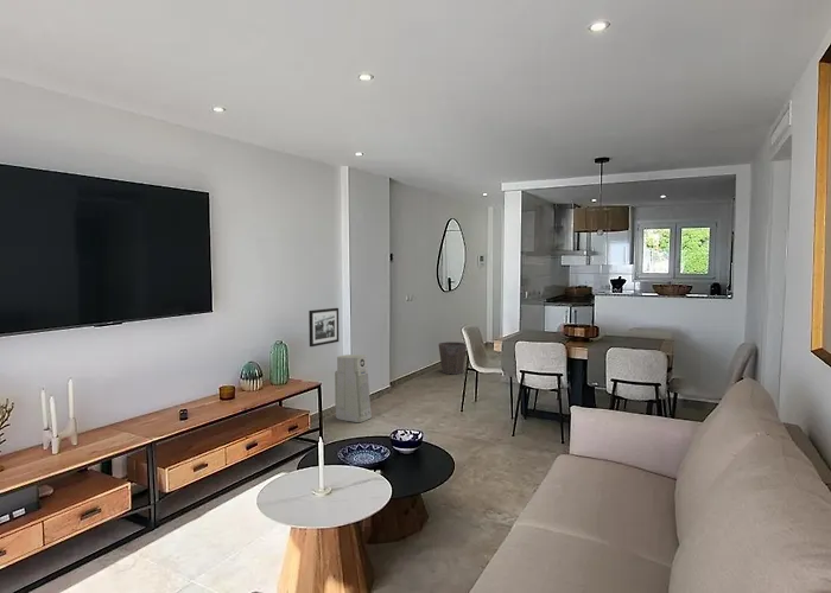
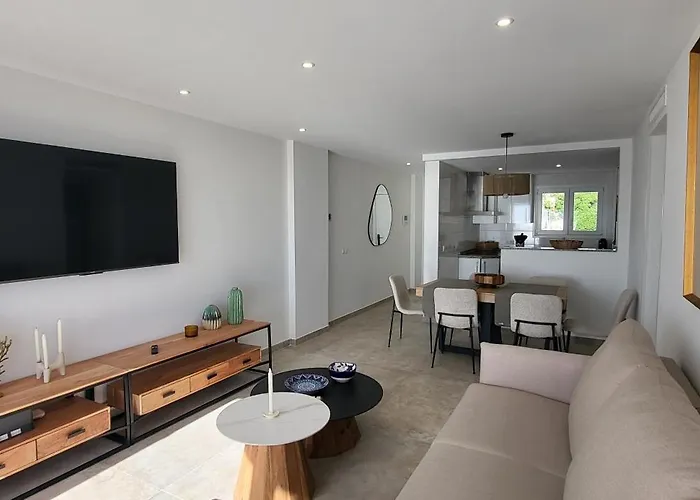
- waste bin (452, 357)
- picture frame (324, 326)
- air purifier (351, 387)
